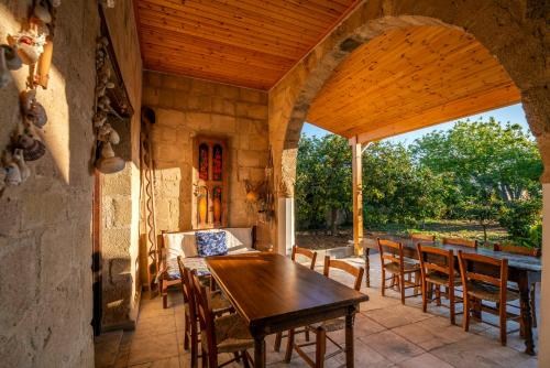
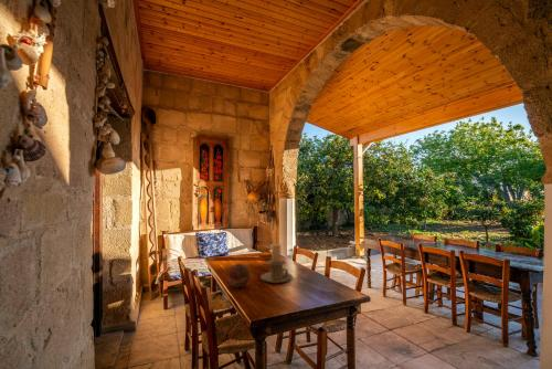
+ decorative ball (238, 275)
+ candle holder (276, 261)
